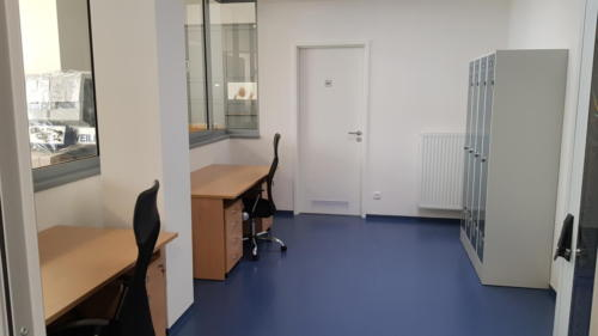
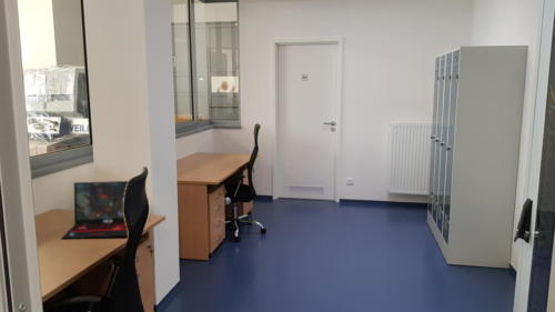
+ laptop (102, 209)
